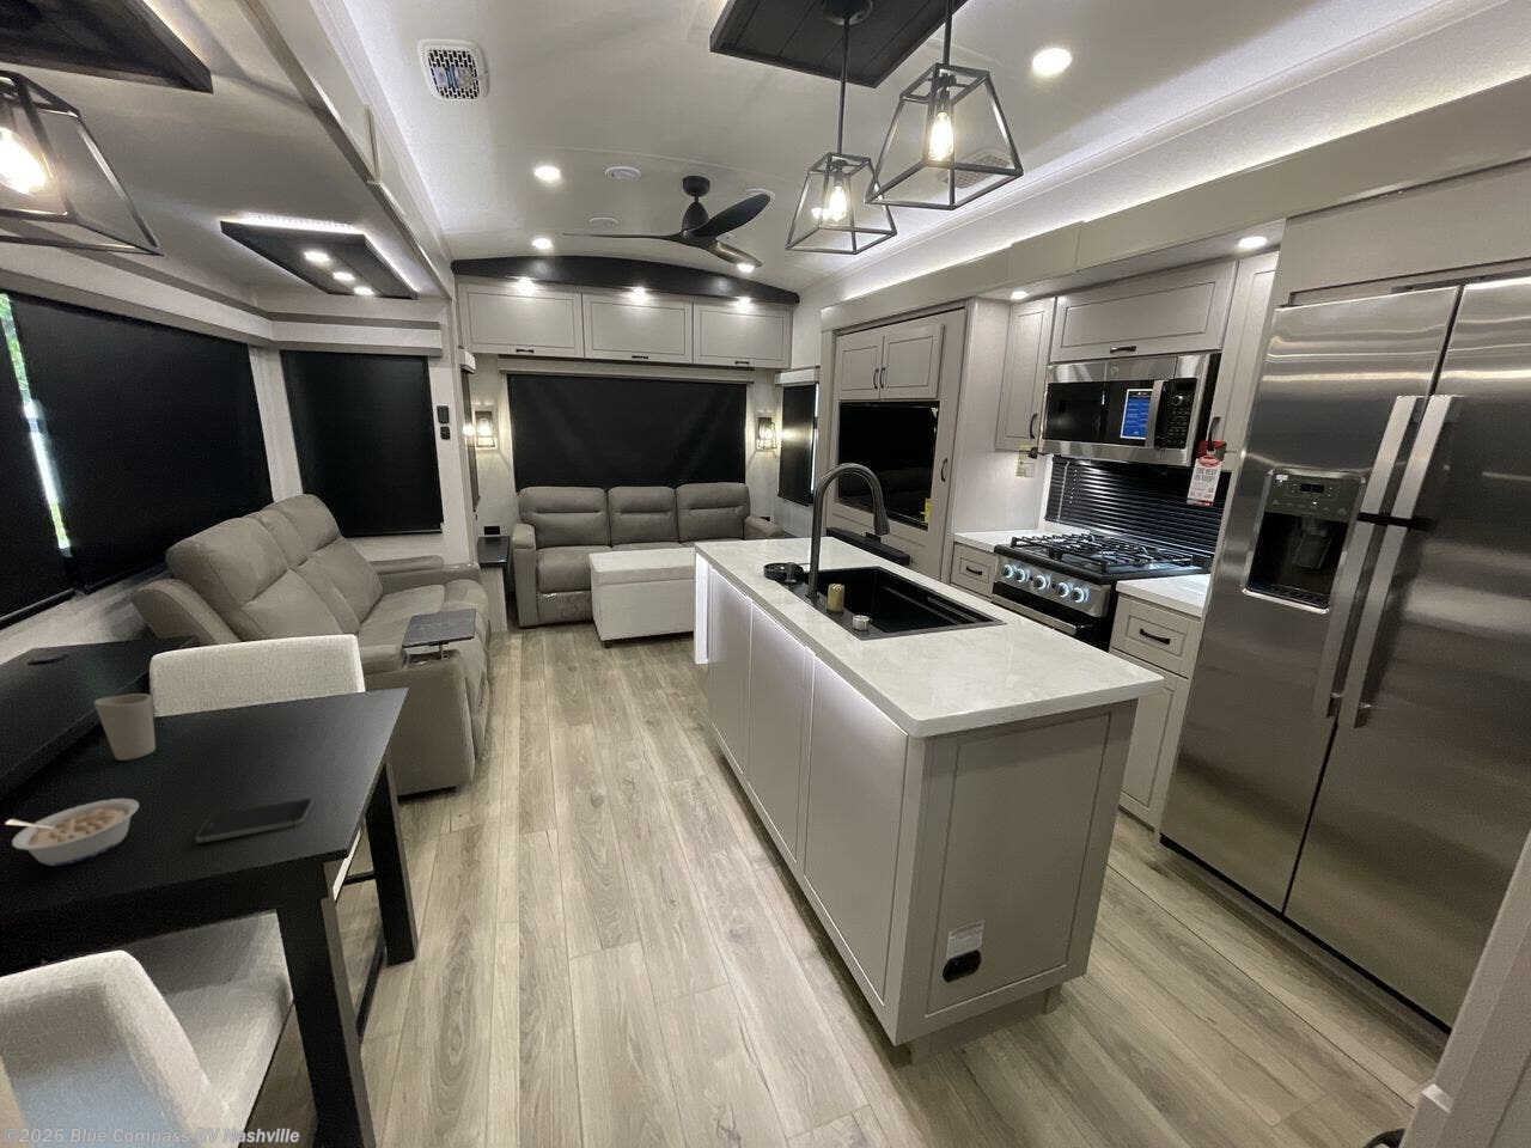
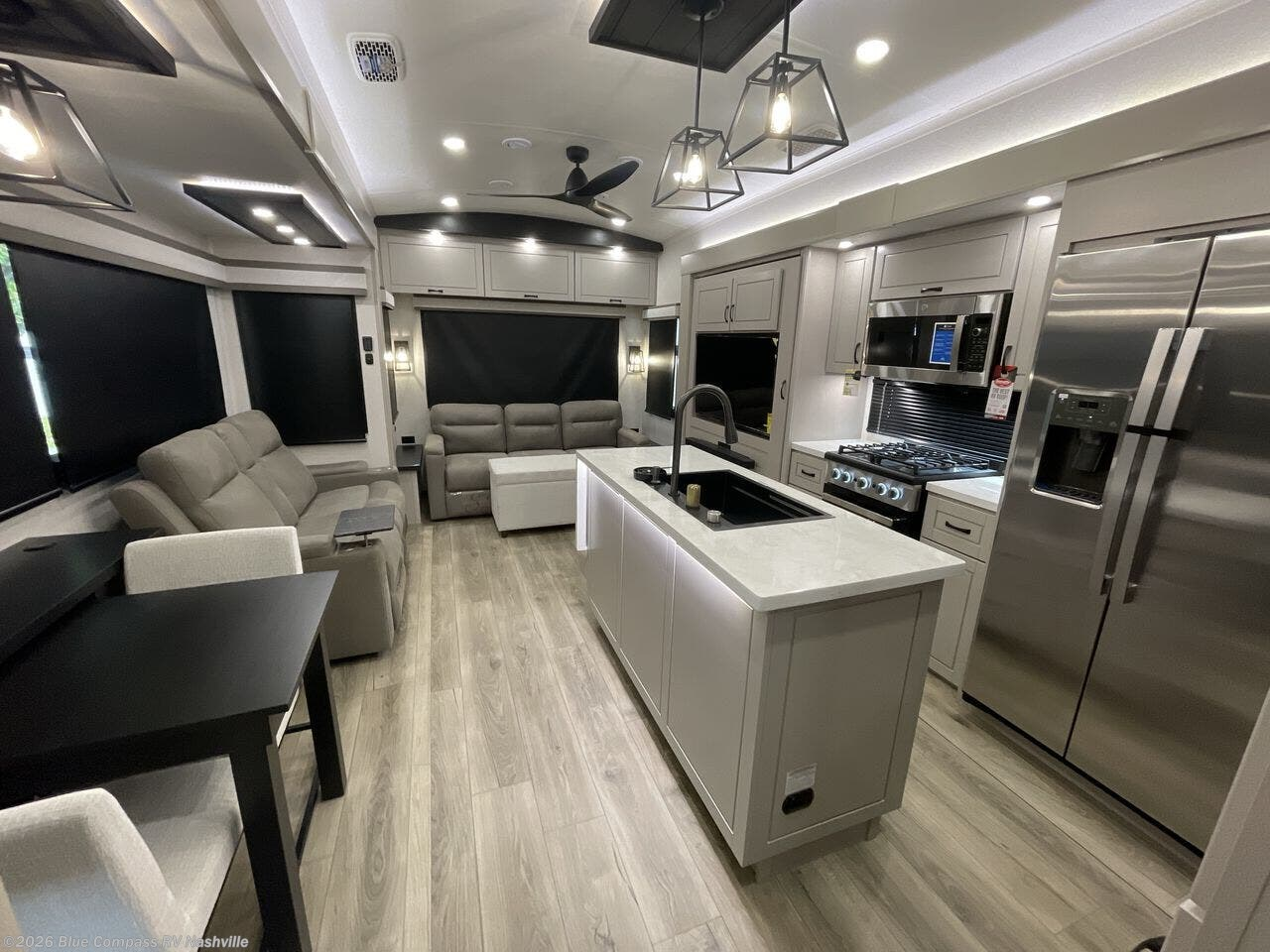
- cup (129, 725)
- smartphone (256, 819)
- legume (76, 833)
